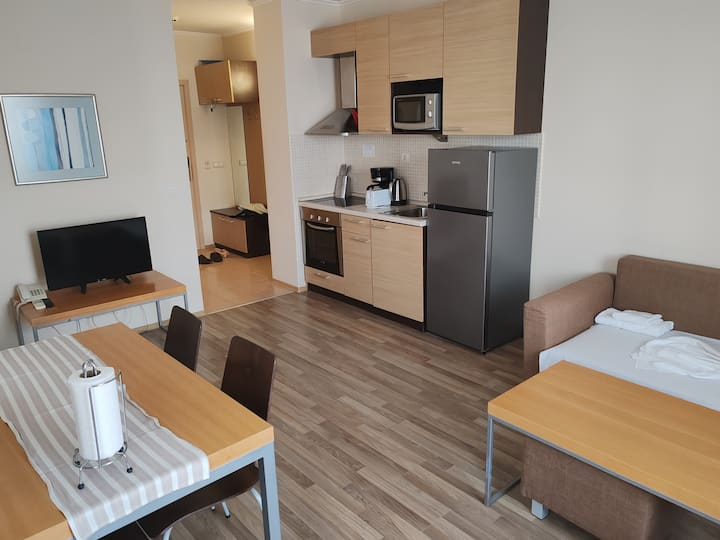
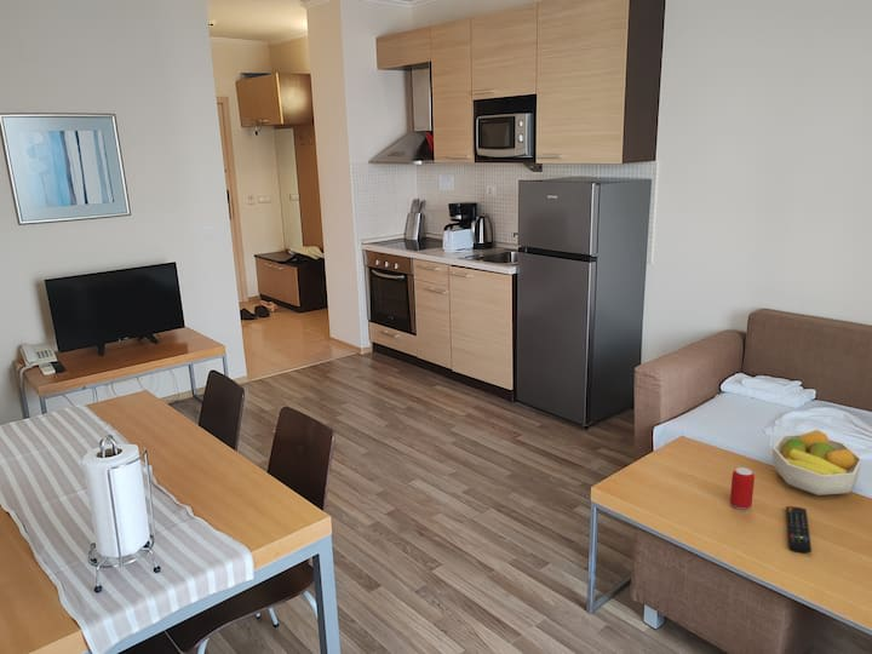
+ remote control (797, 528)
+ fruit bowl (815, 460)
+ beverage can (741, 488)
